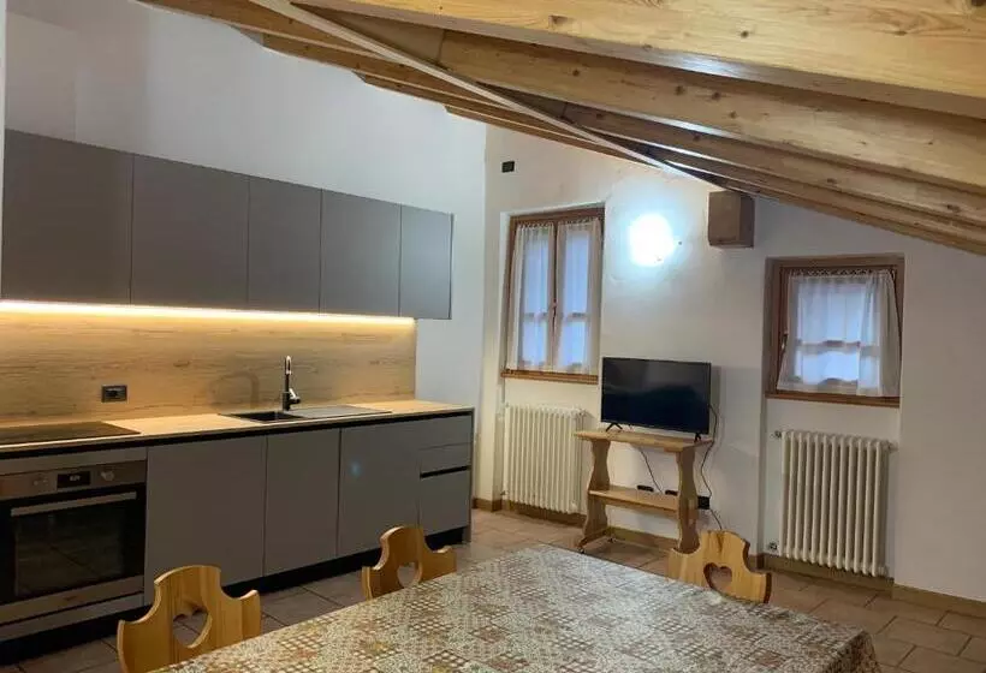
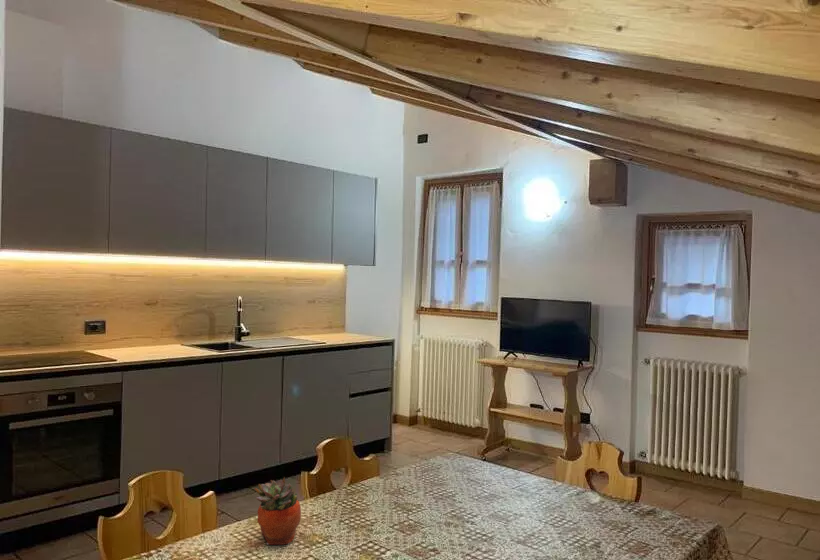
+ succulent planter (277, 507)
